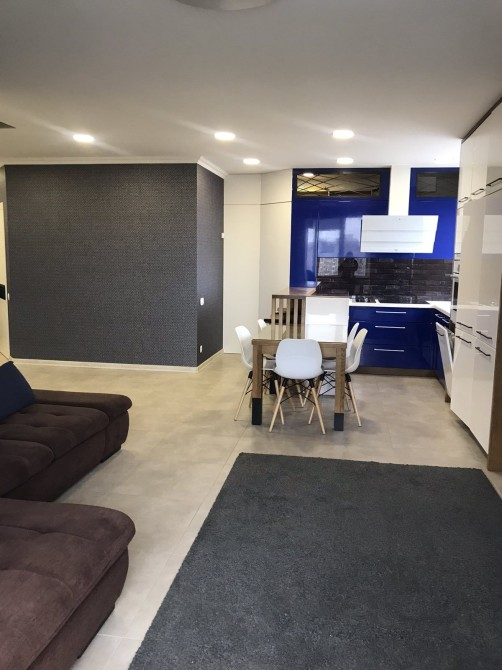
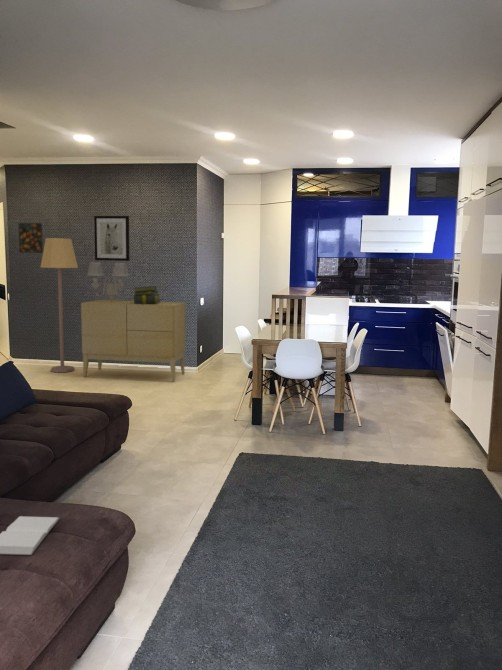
+ book (25, 532)
+ lamp (60, 305)
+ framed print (30, 238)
+ stack of books (146, 294)
+ sideboard (134, 339)
+ wall sconce (109, 281)
+ wall art (111, 238)
